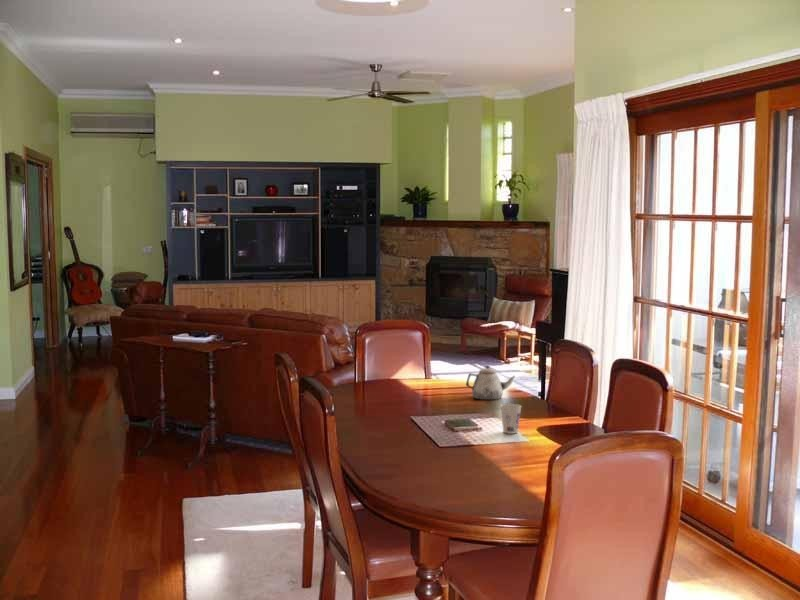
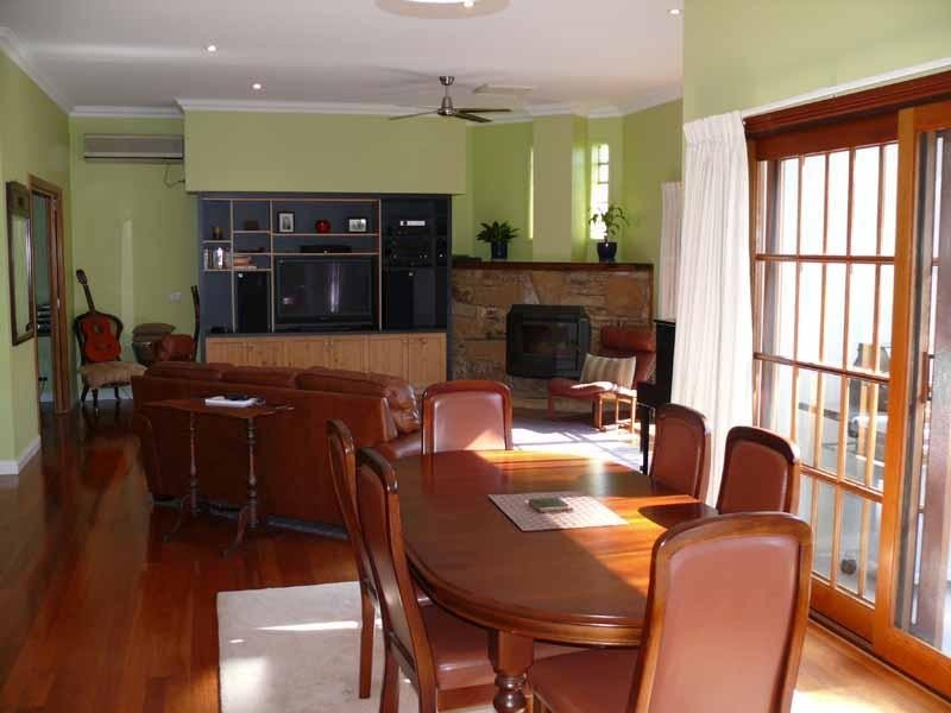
- teapot (490, 381)
- cup (510, 418)
